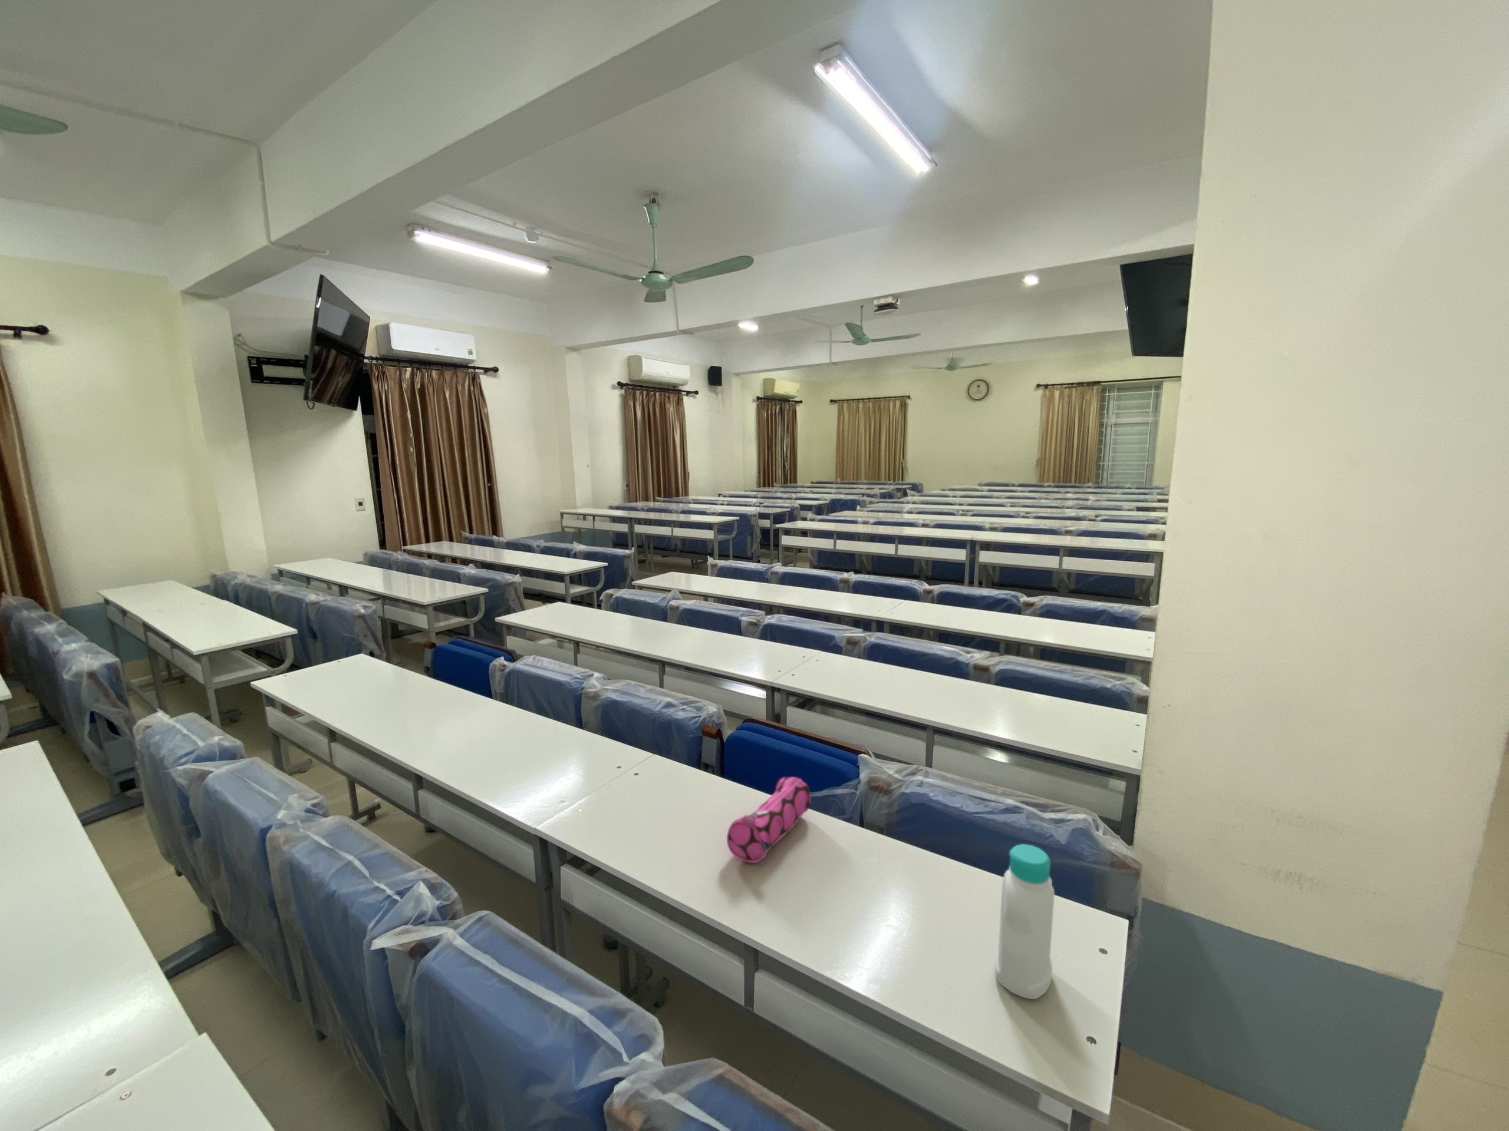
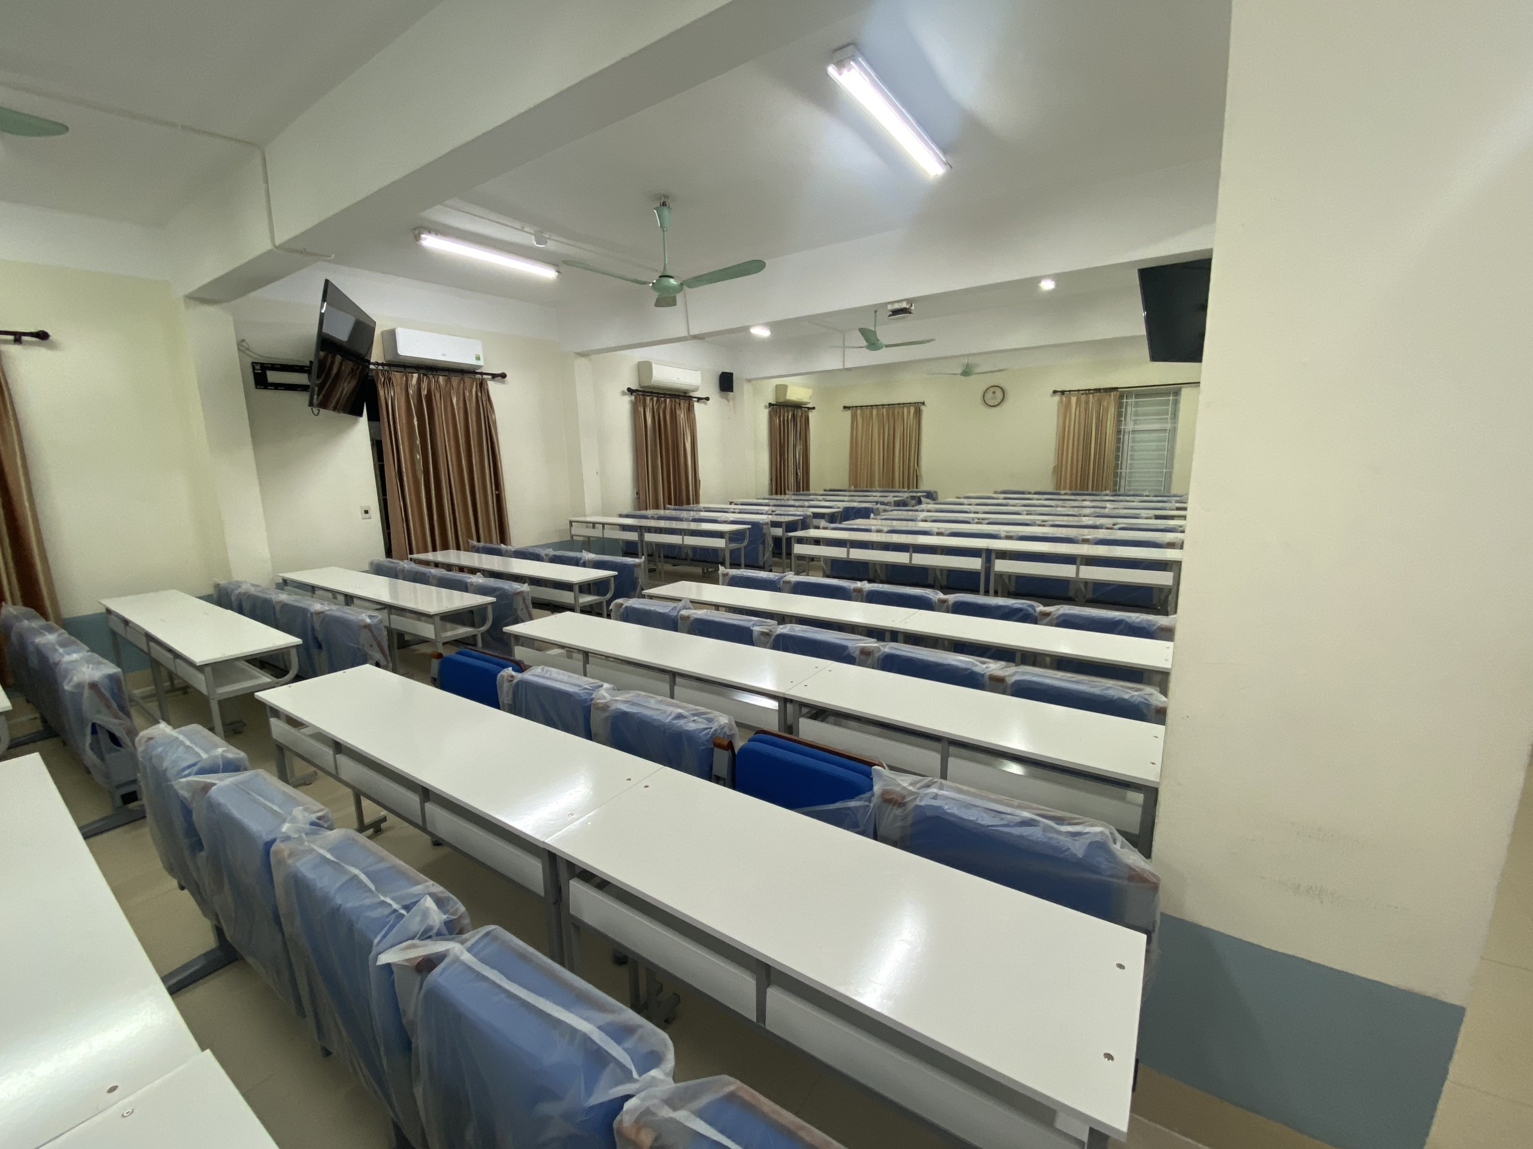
- pencil case (772, 815)
- bottle (1027, 916)
